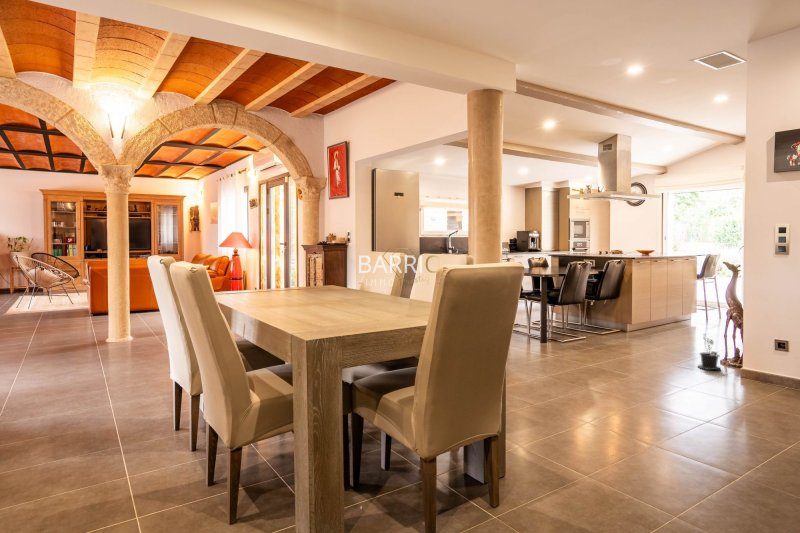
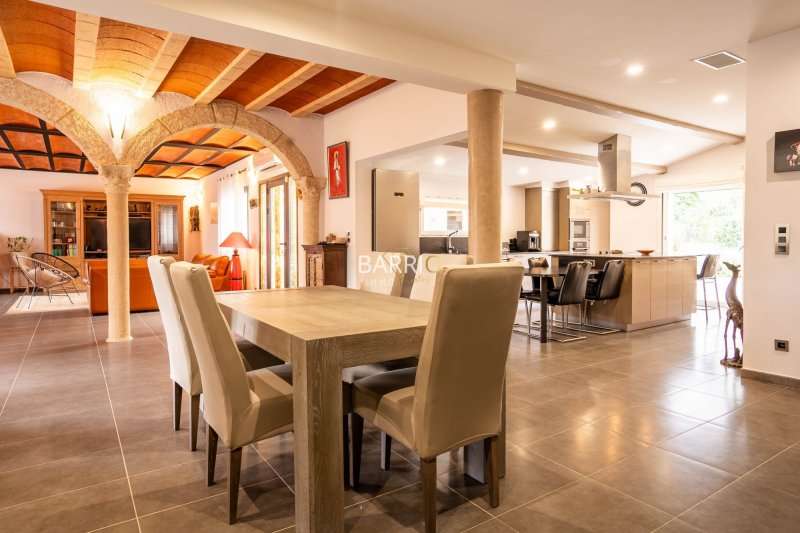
- potted plant (708, 350)
